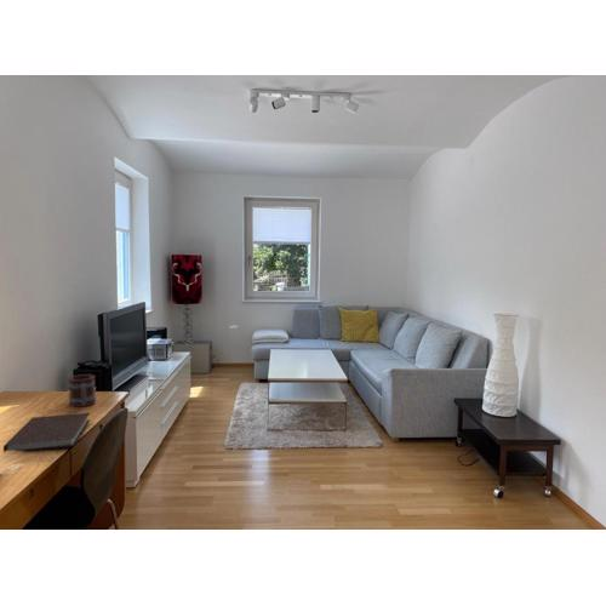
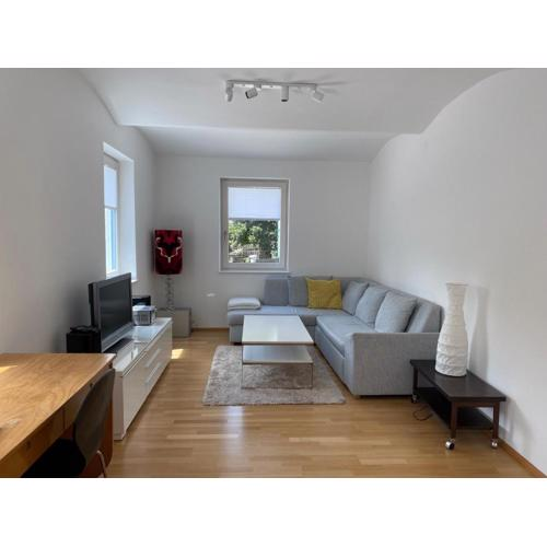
- notebook (51, 430)
- mug (82, 391)
